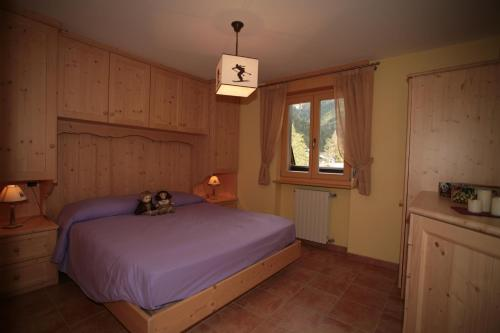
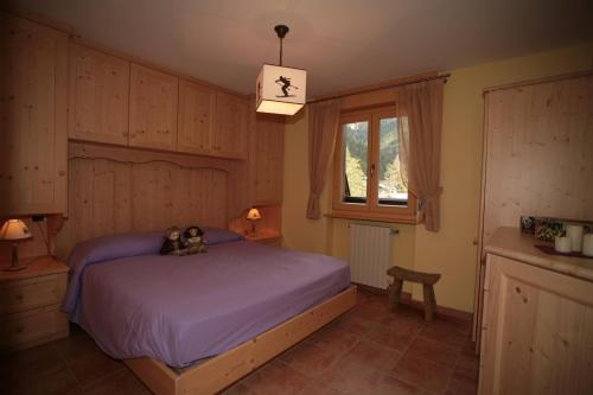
+ stool (416, 282)
